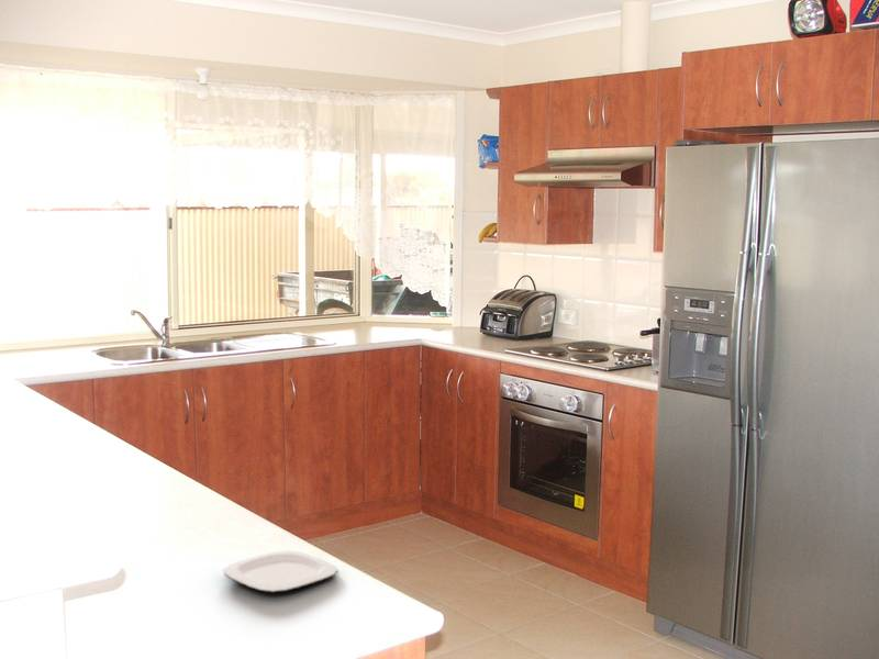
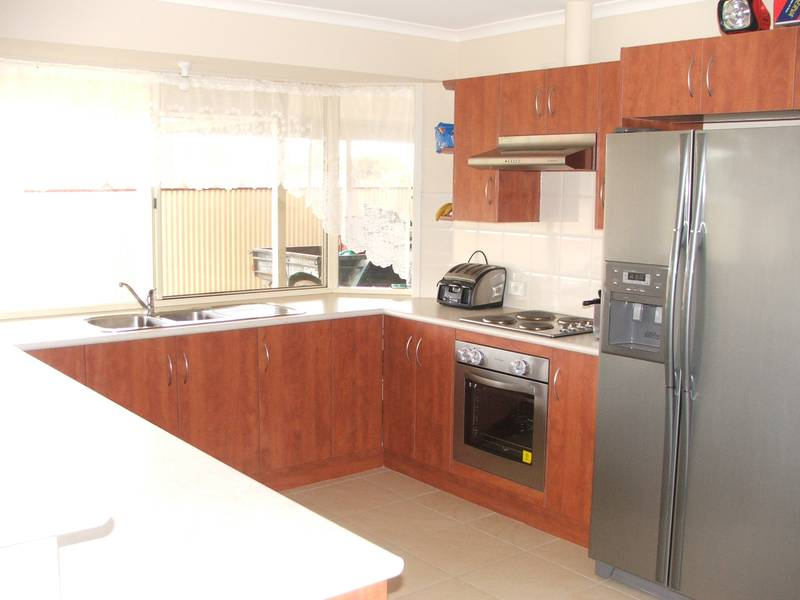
- plate (280, 572)
